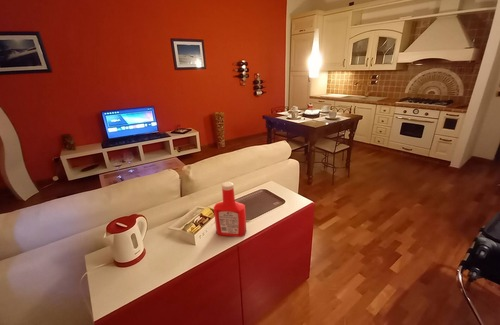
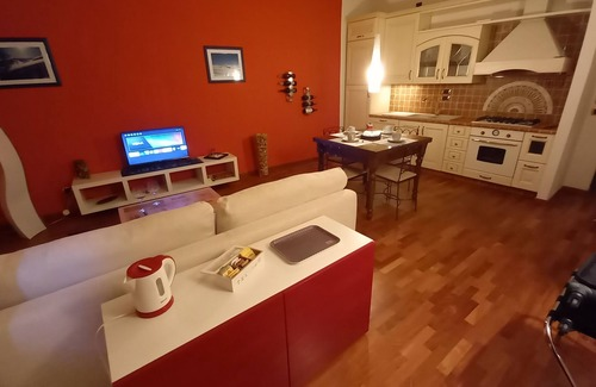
- soap bottle (229, 209)
